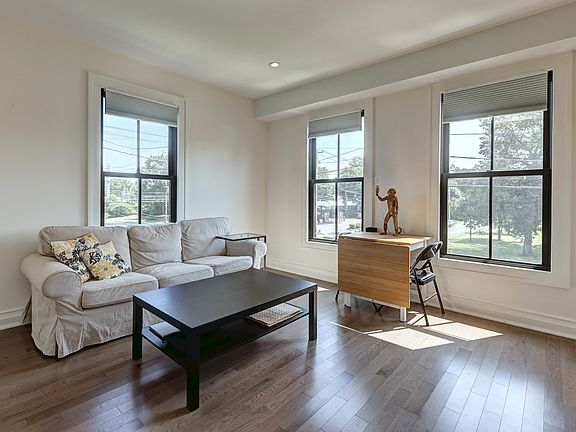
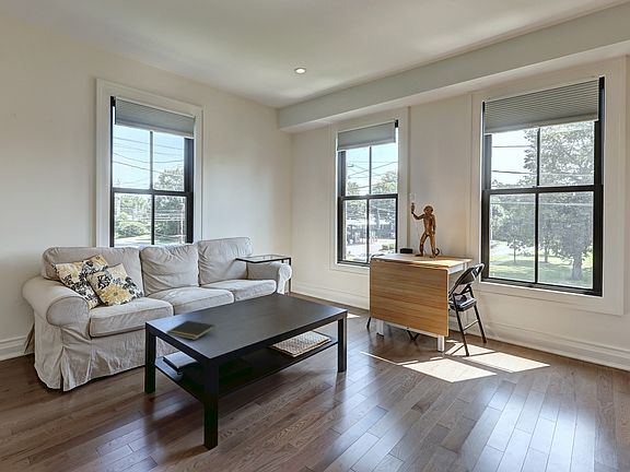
+ notepad (190, 329)
